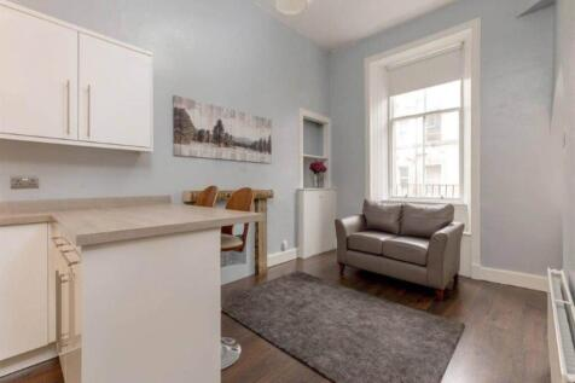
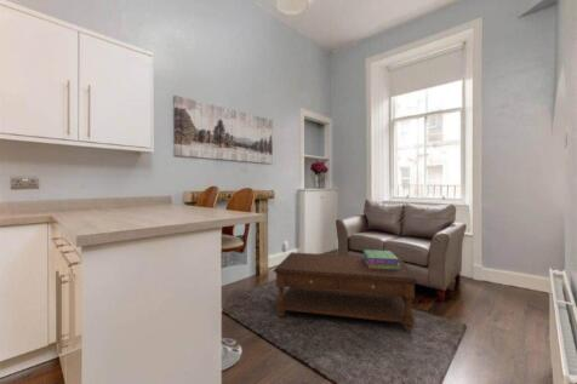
+ stack of books (379, 258)
+ coffee table (342, 285)
